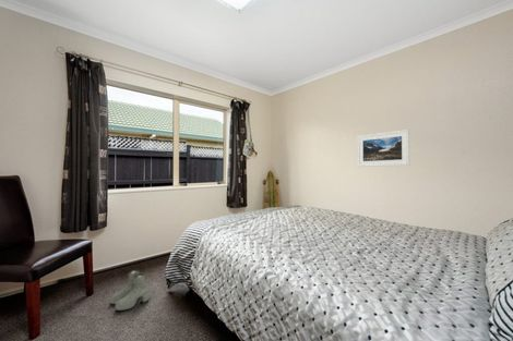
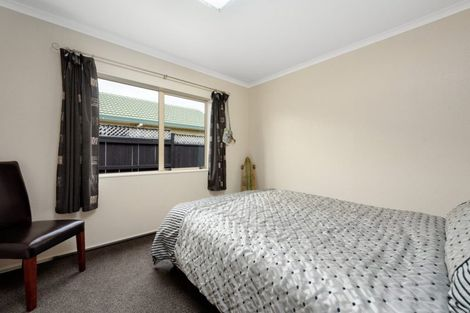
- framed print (381, 149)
- boots (130, 288)
